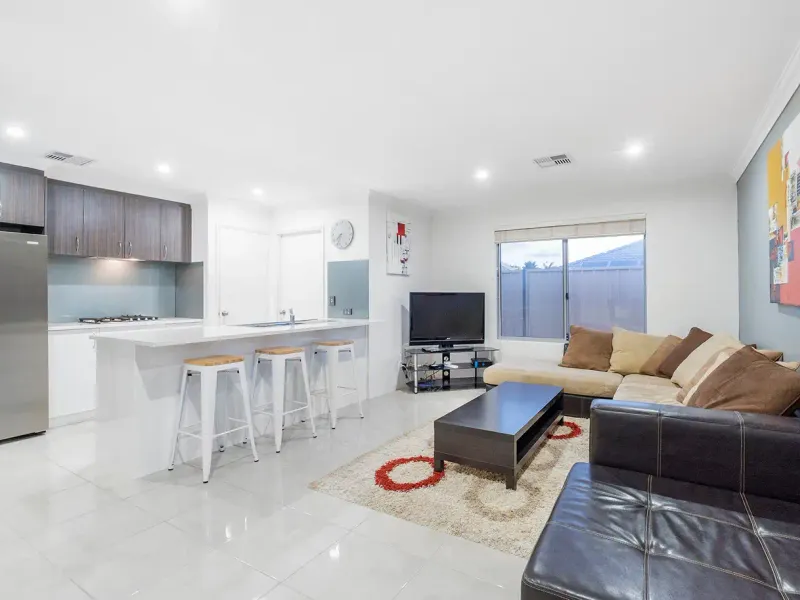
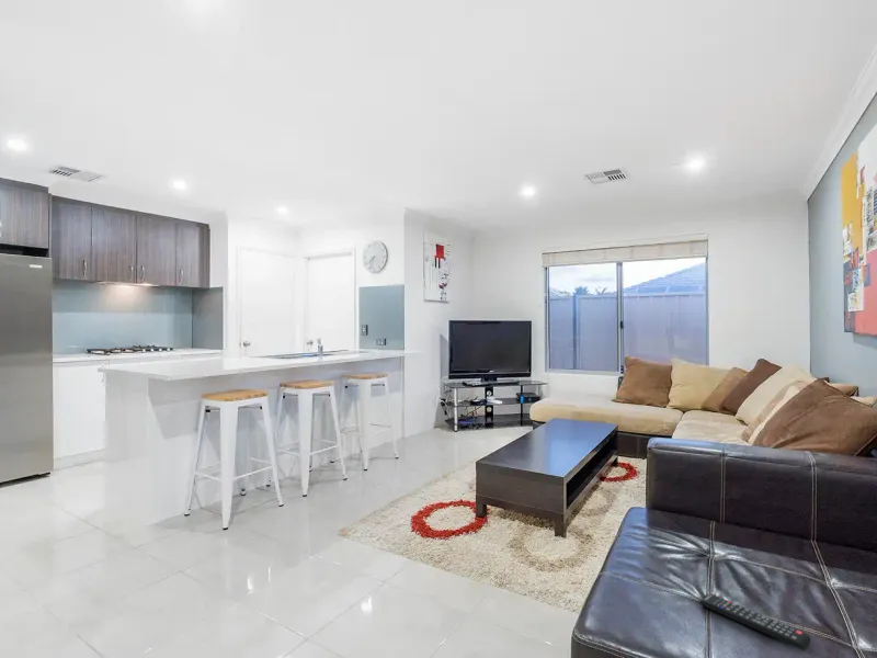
+ remote control (751, 620)
